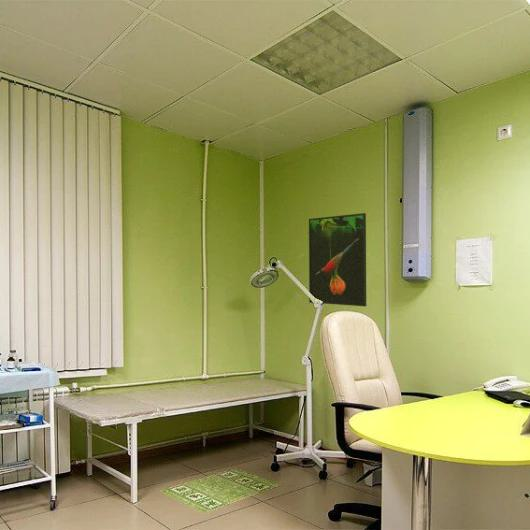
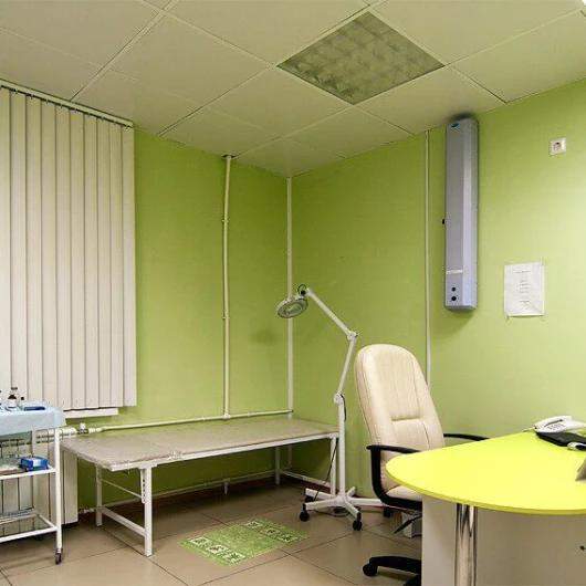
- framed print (336, 260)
